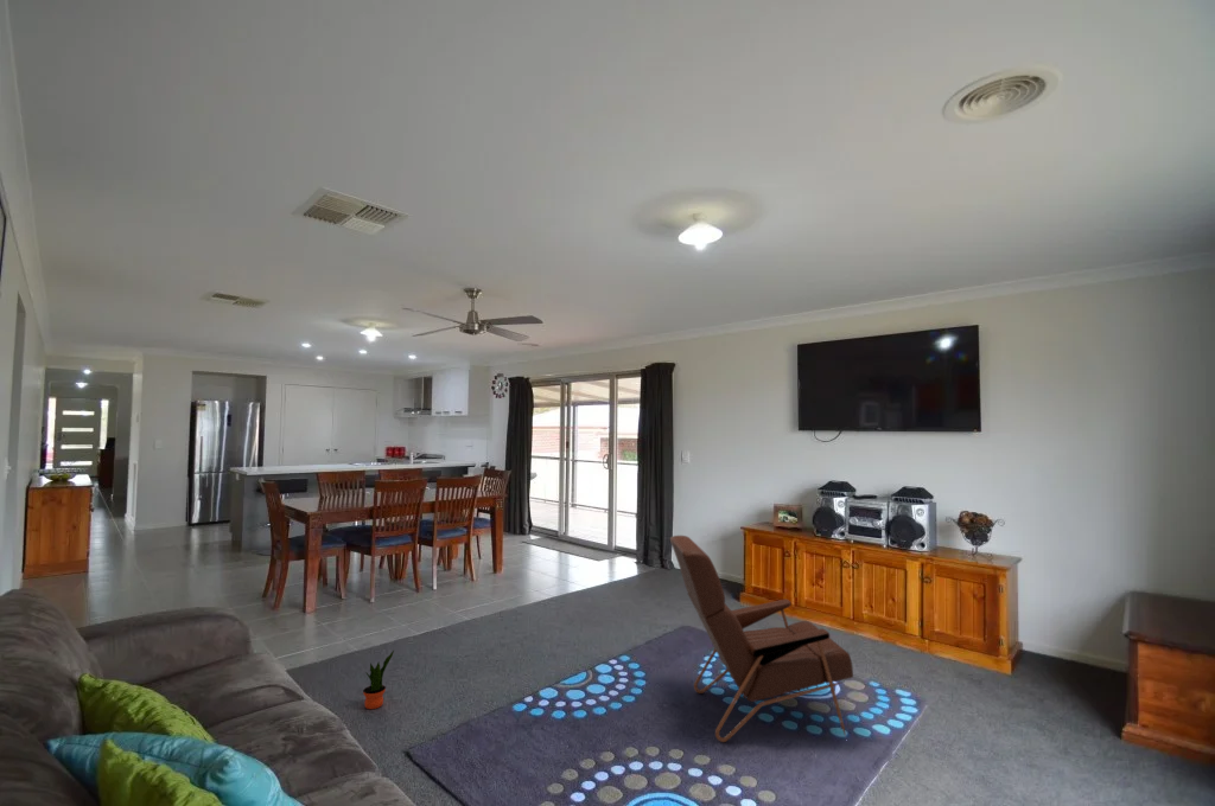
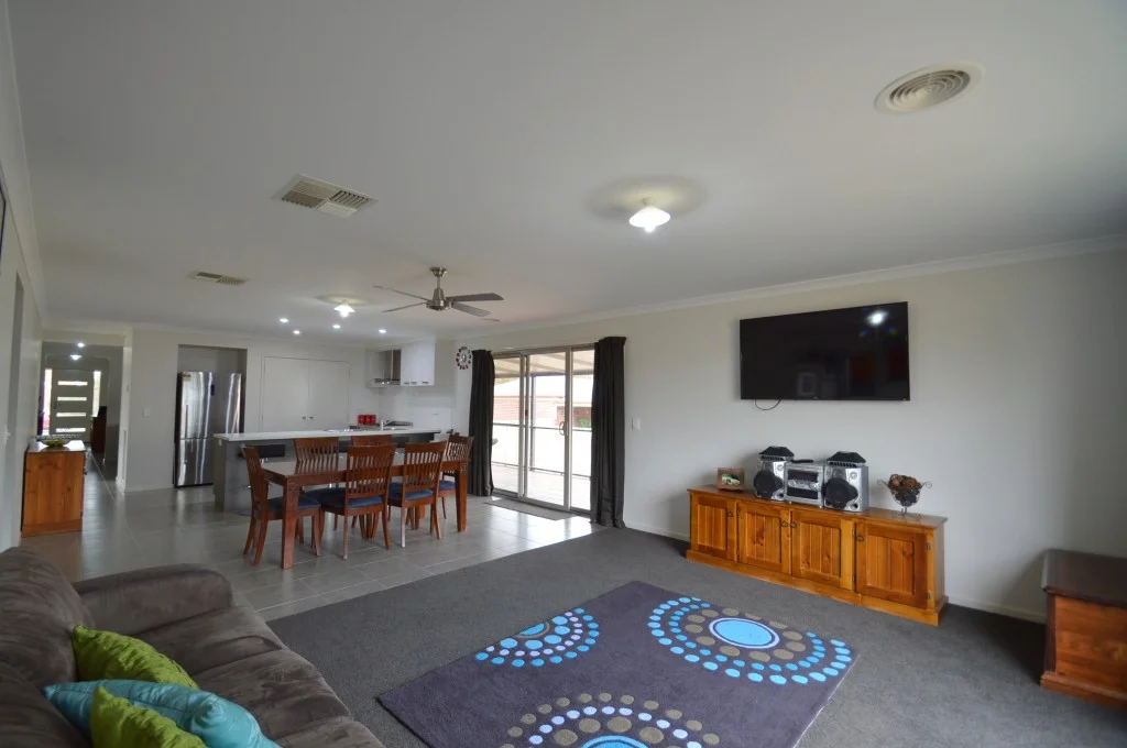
- potted plant (379, 678)
- armchair (755, 631)
